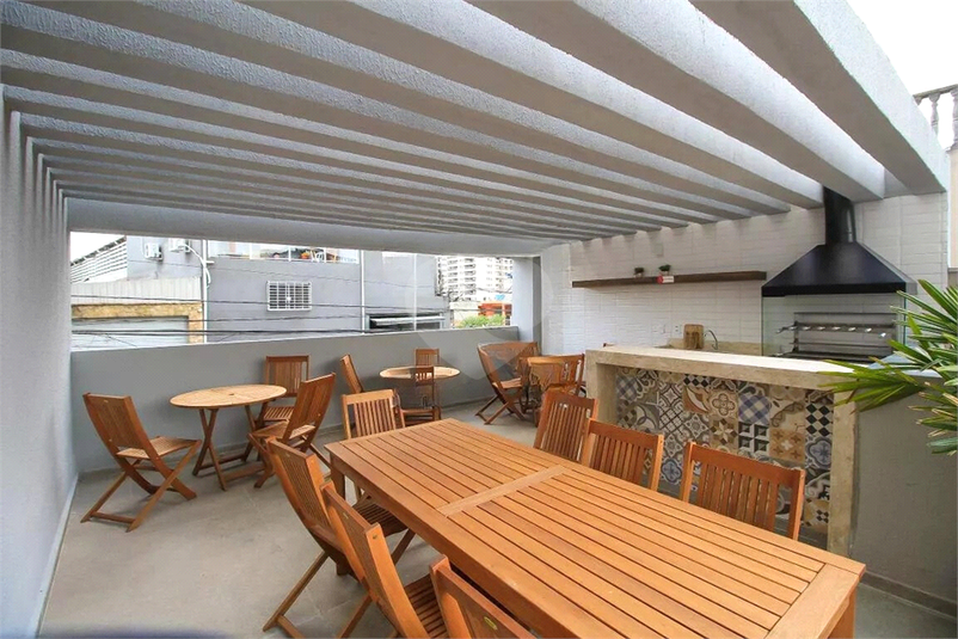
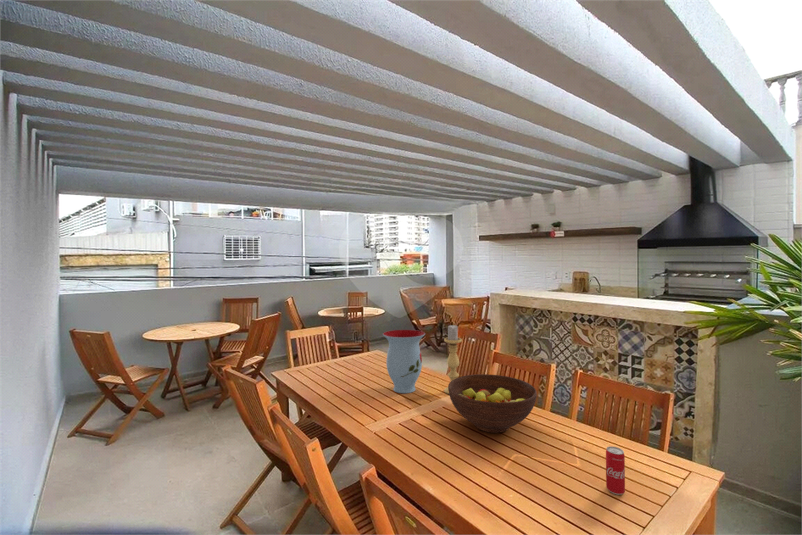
+ vase (404, 361)
+ beverage can (615, 470)
+ candle holder (453, 357)
+ fruit bowl (491, 406)
